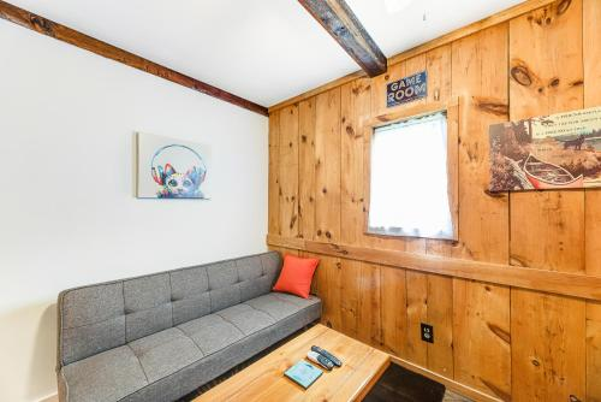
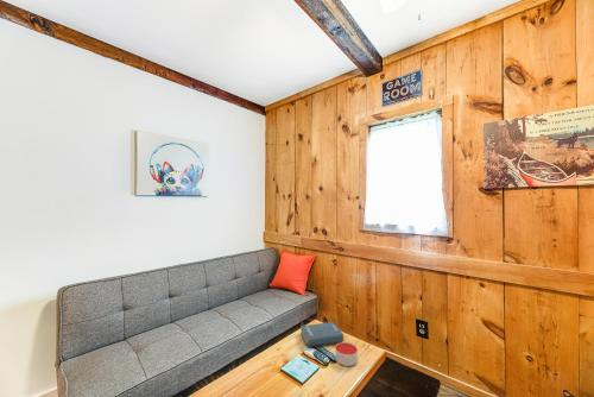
+ book (321, 334)
+ candle (346, 353)
